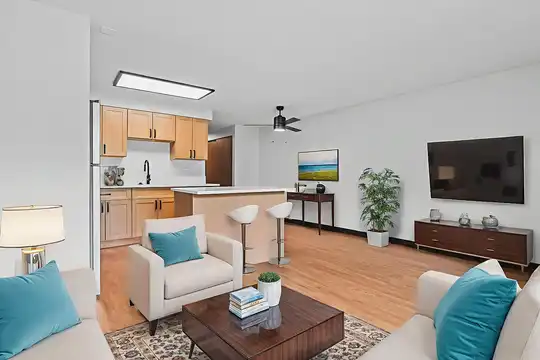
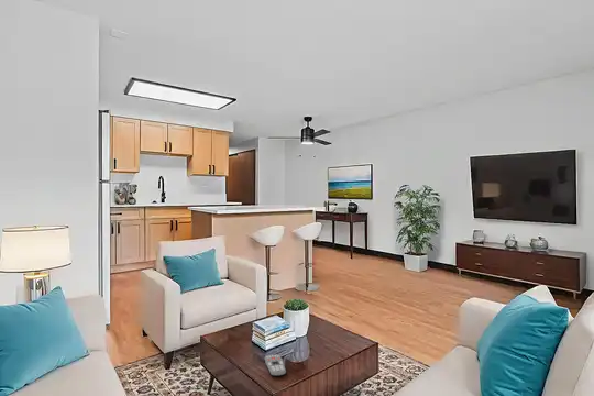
+ remote control (275, 365)
